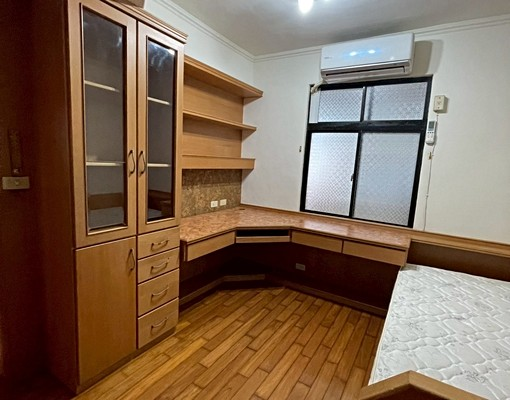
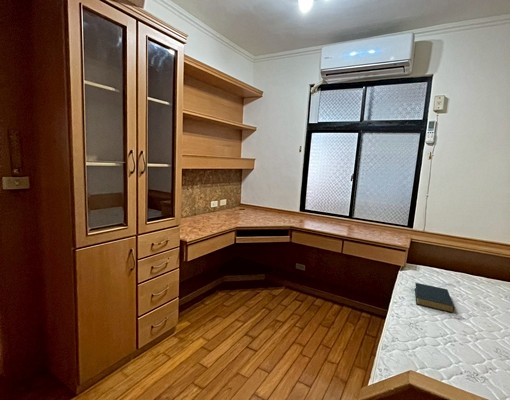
+ hardback book (432, 296)
